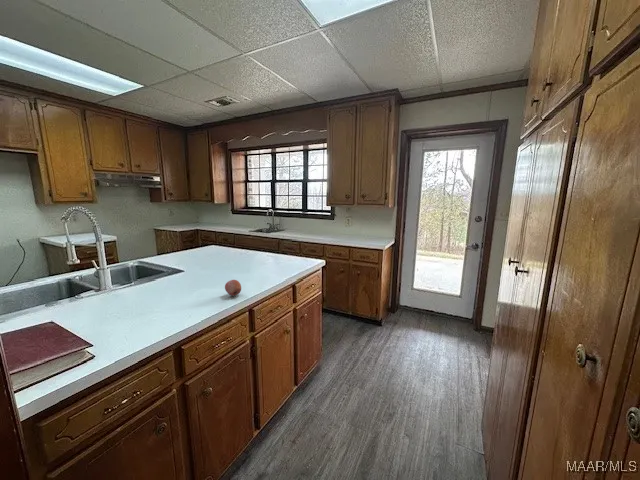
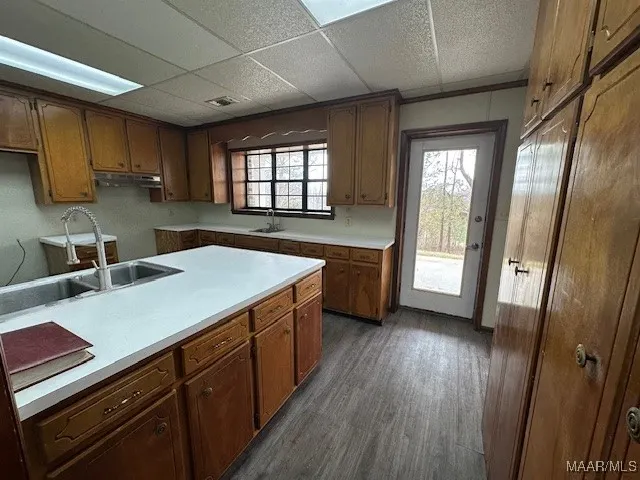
- fruit (233, 287)
